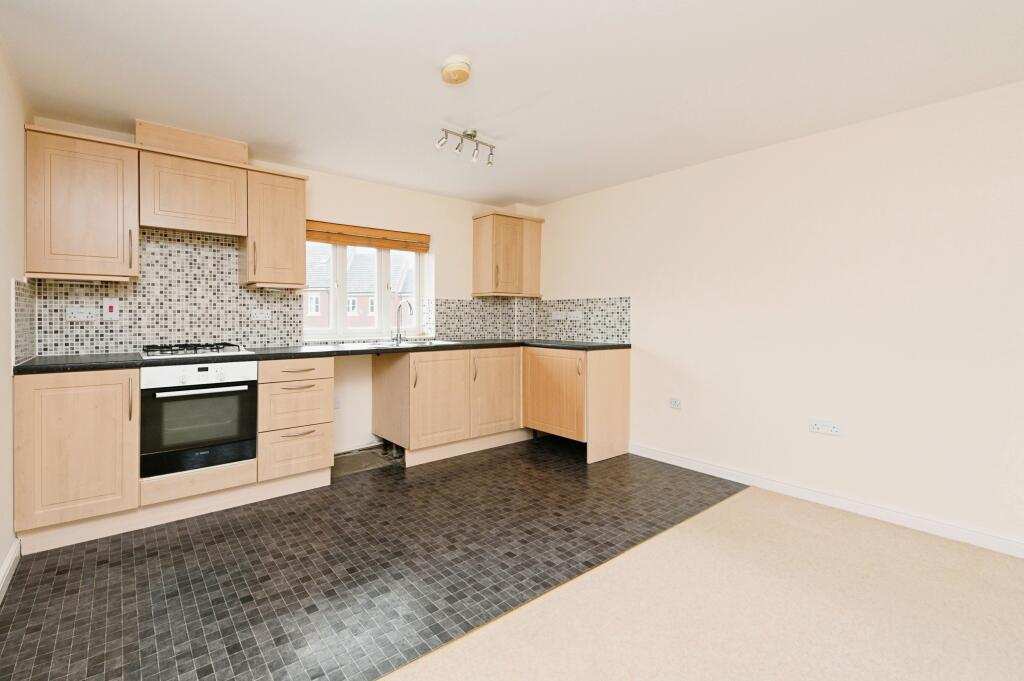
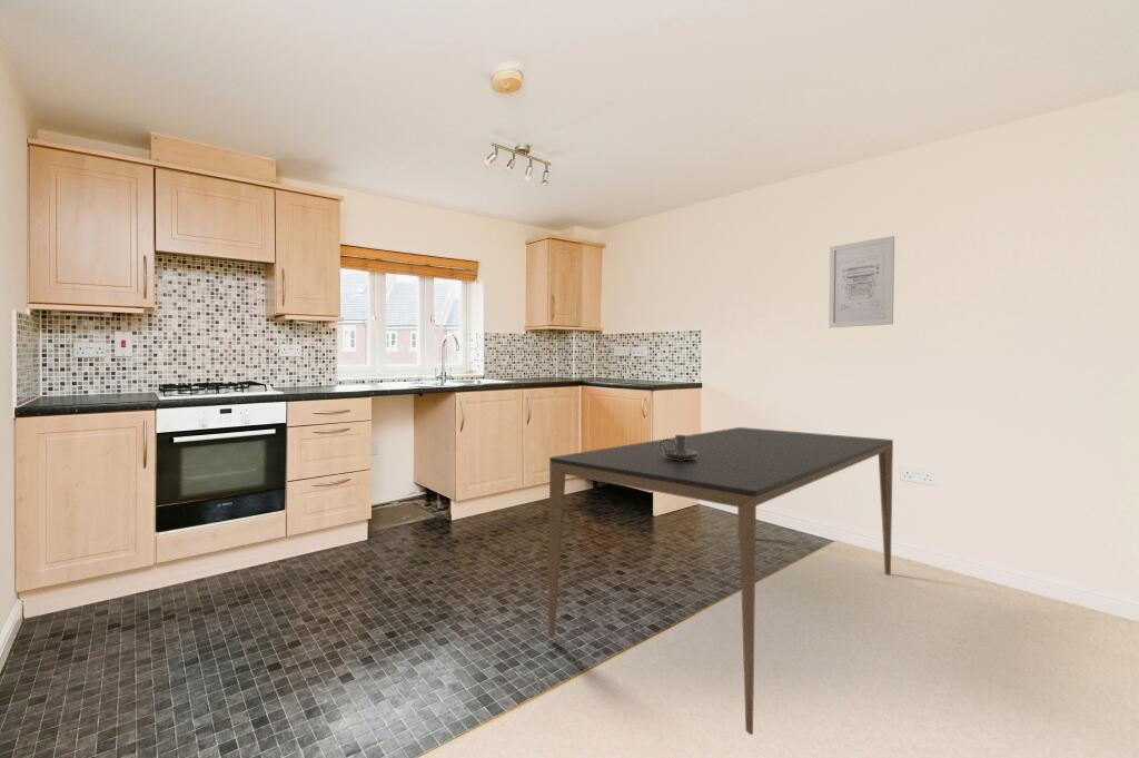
+ candle holder (676, 445)
+ wall art (860, 284)
+ dining table (743, 524)
